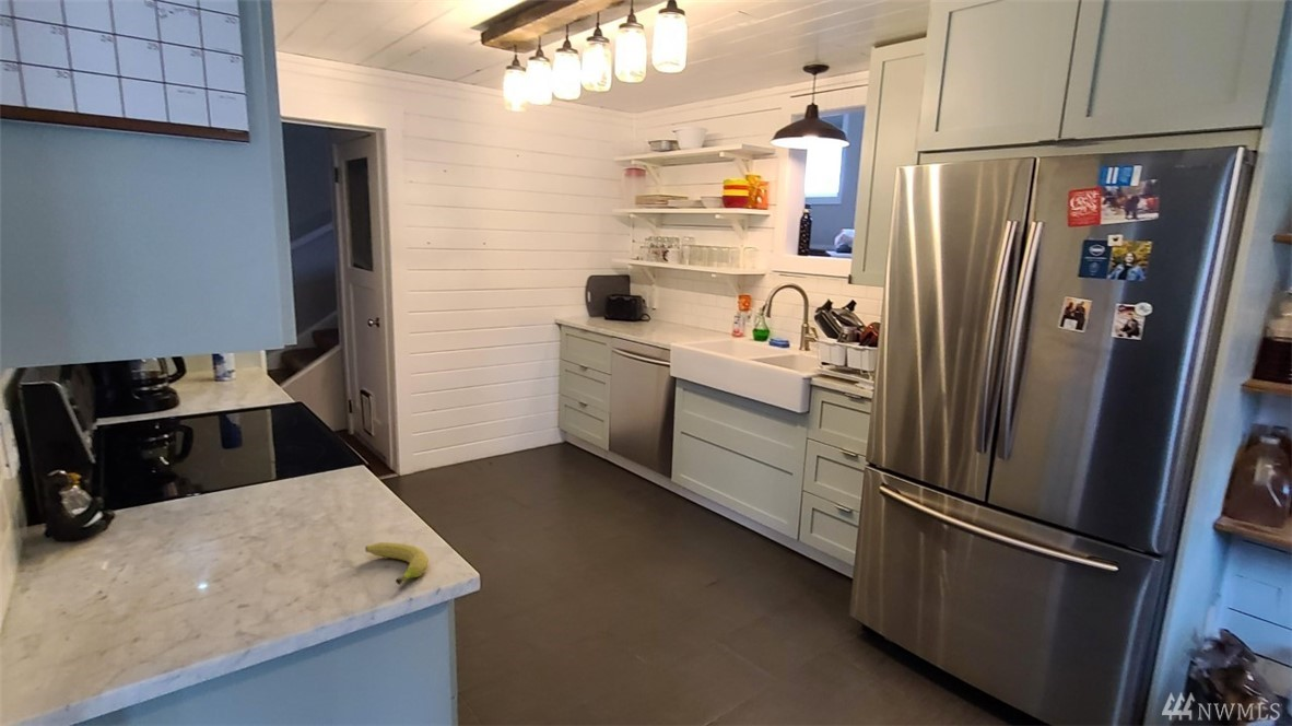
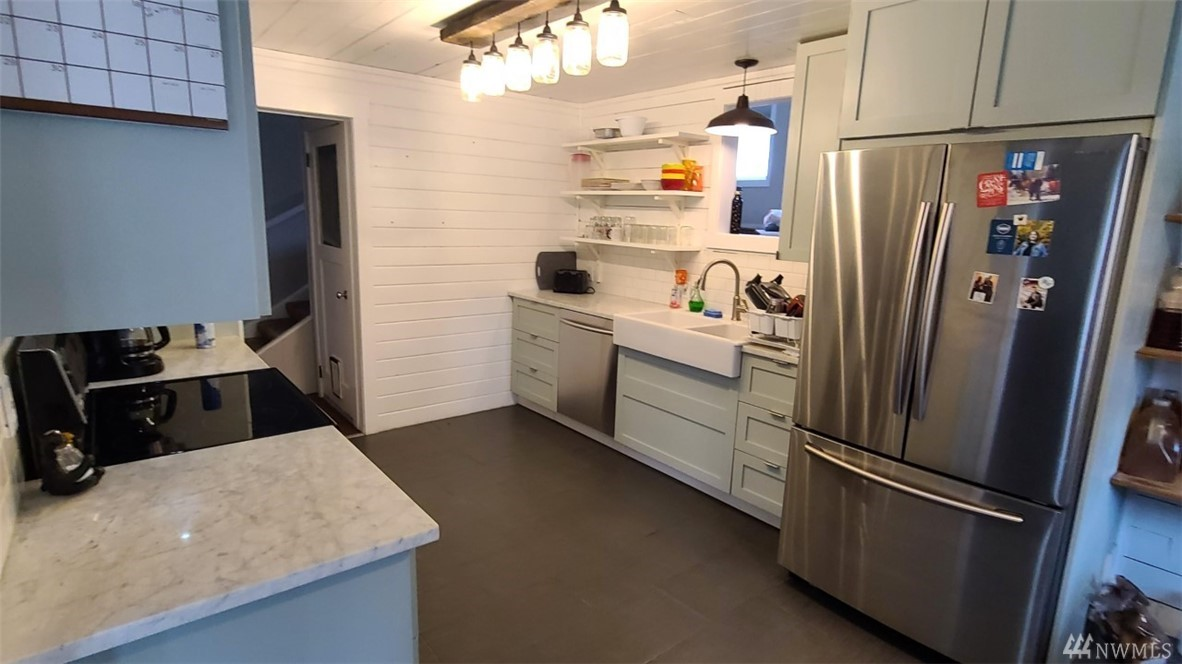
- fruit (396, 558)
